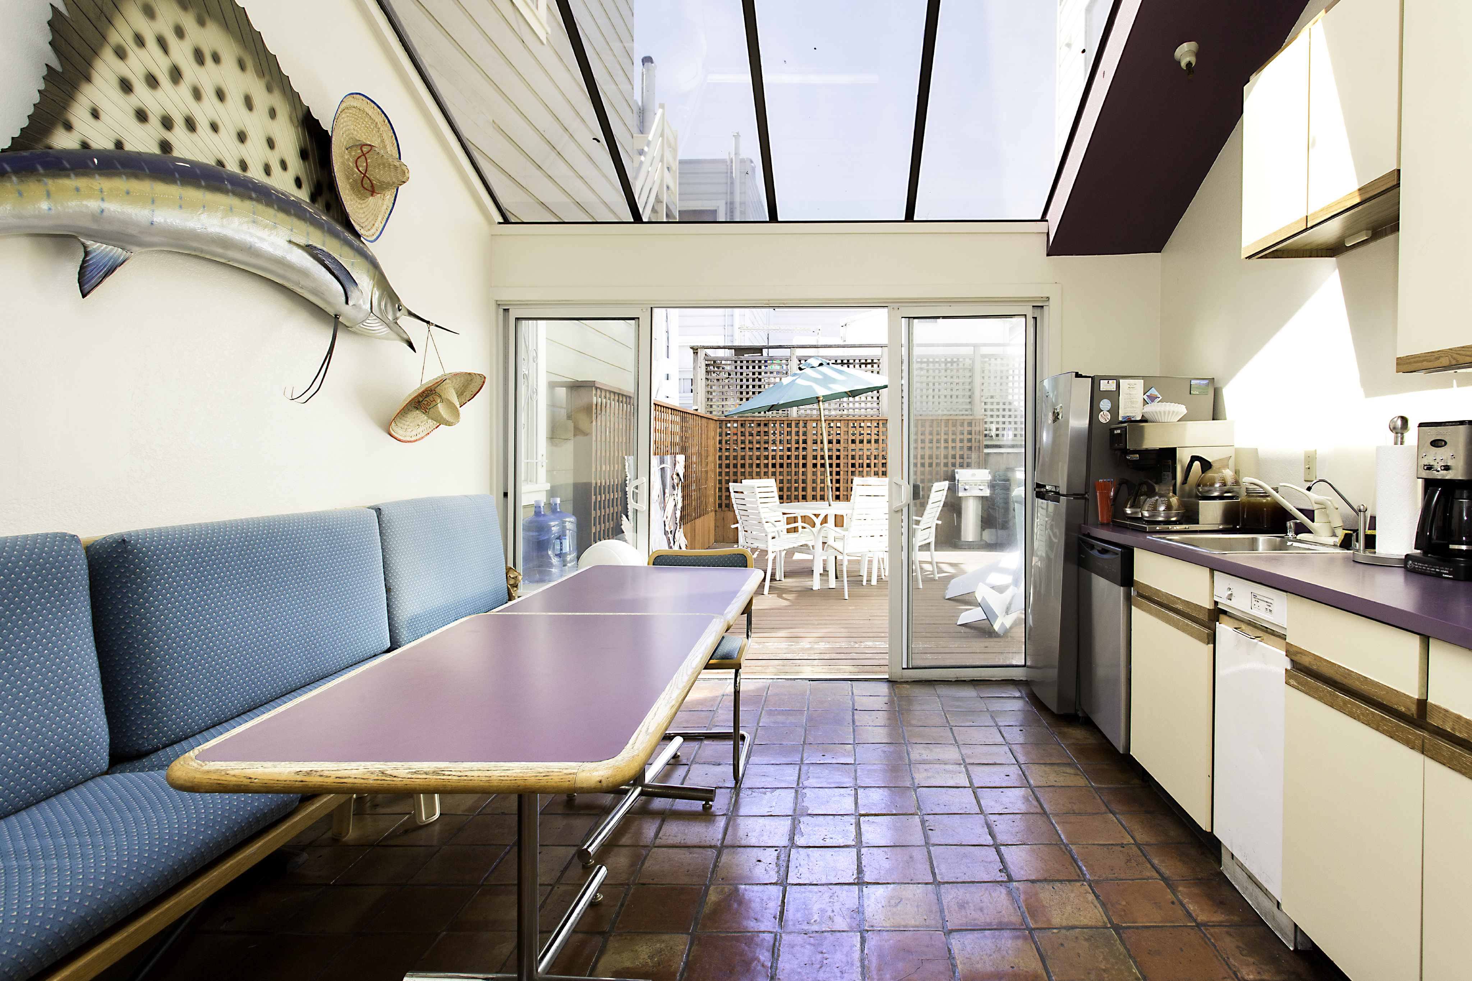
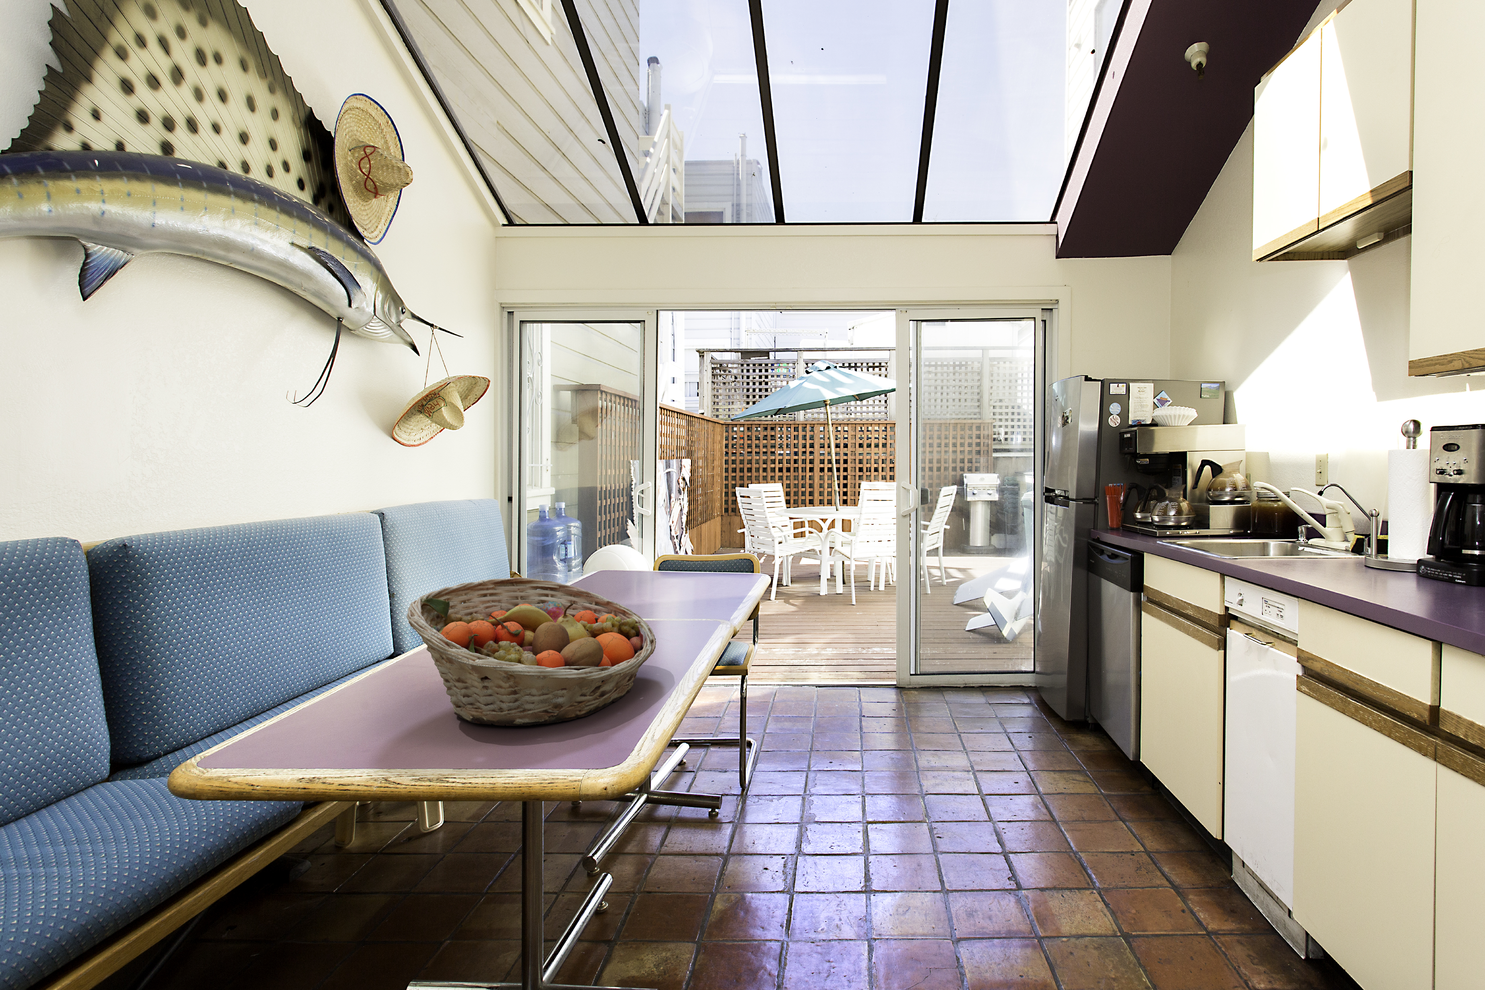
+ fruit basket (540, 642)
